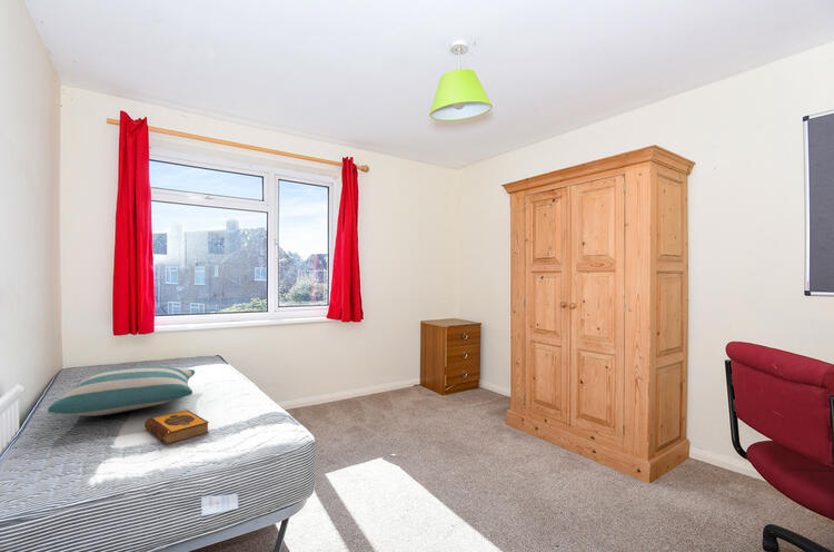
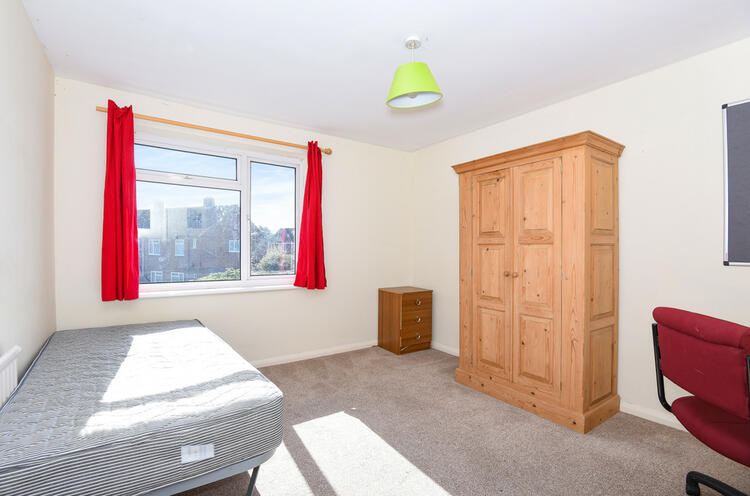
- pillow (132, 388)
- hardback book (176, 426)
